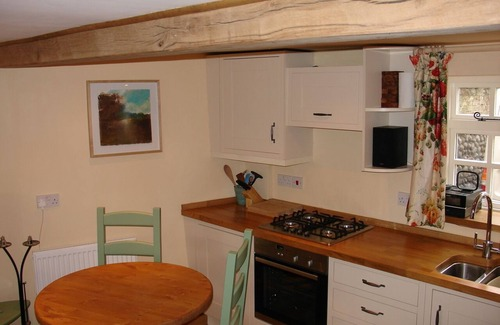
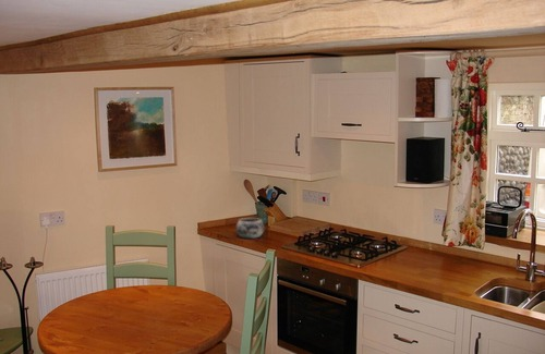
+ decorative bowl (250, 228)
